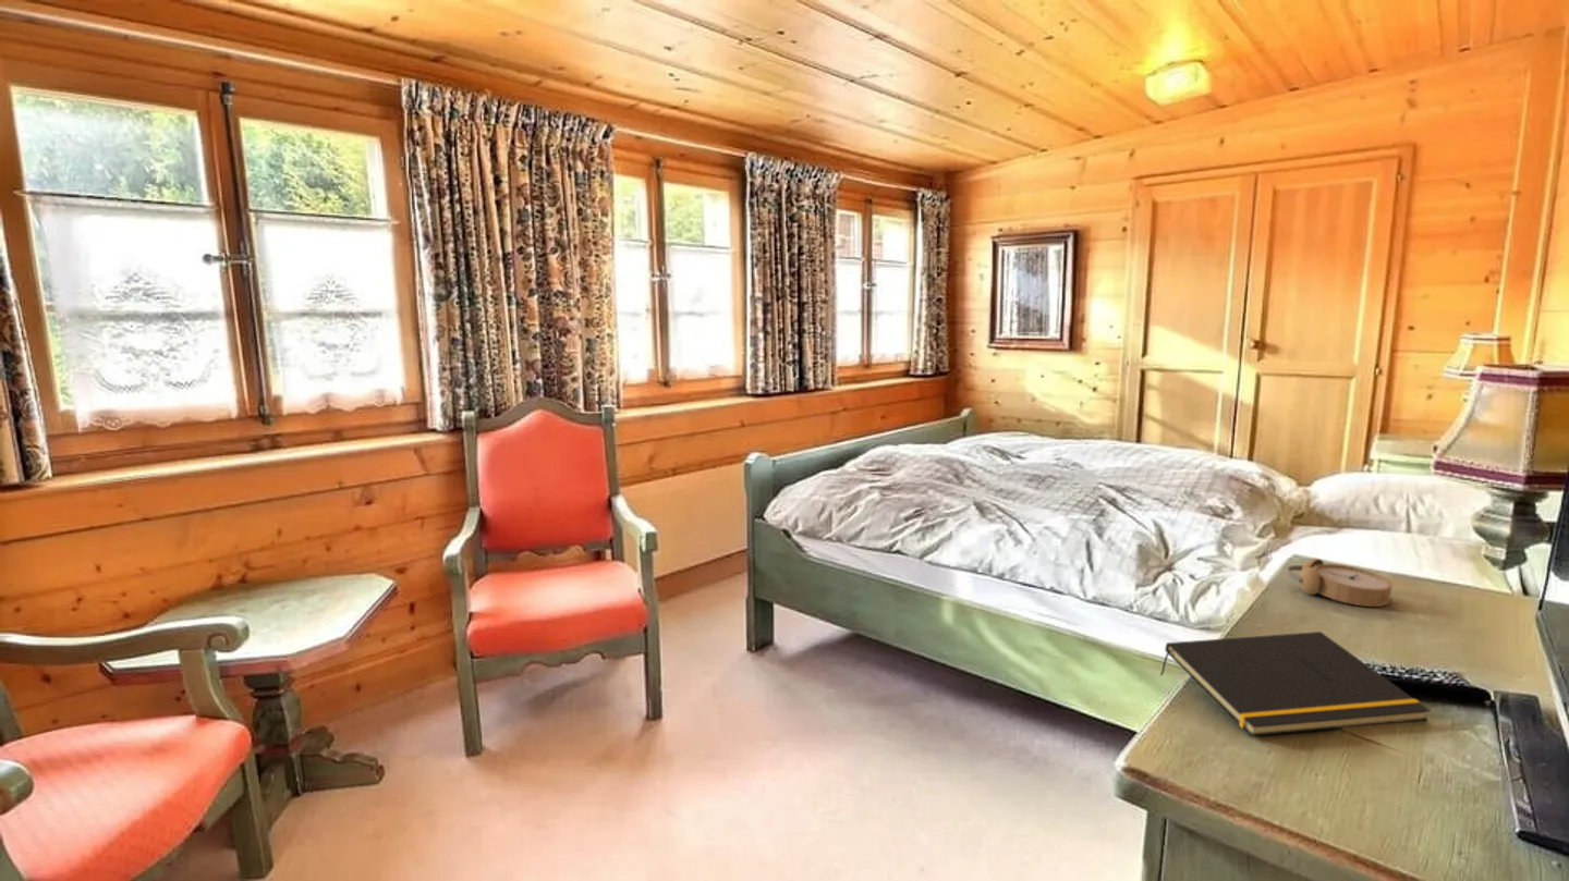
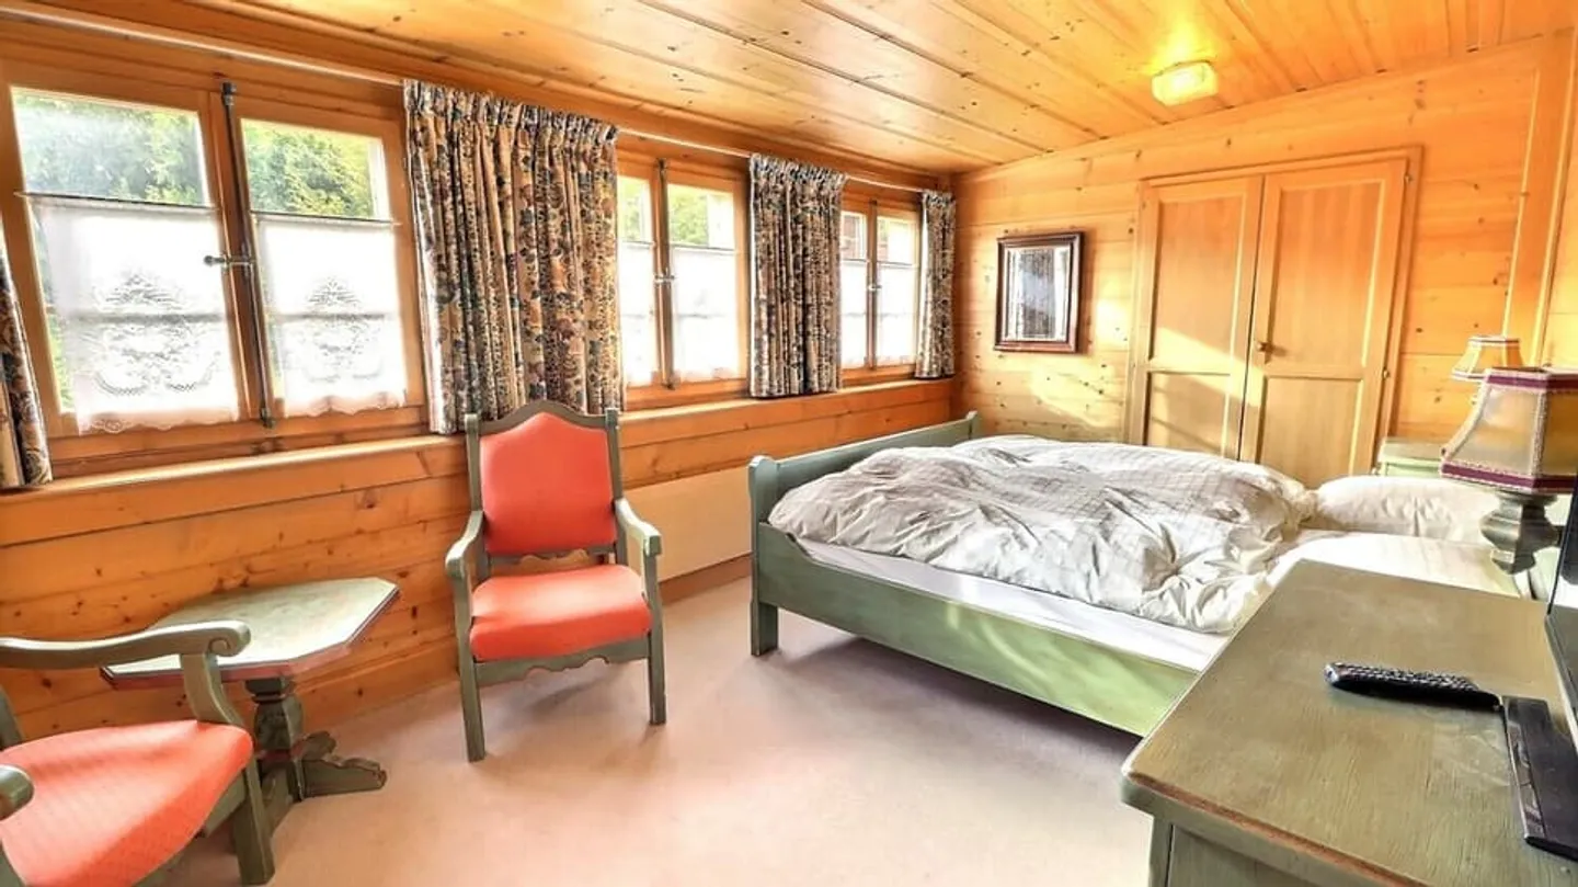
- notepad (1288, 678)
- alarm clock (1337, 579)
